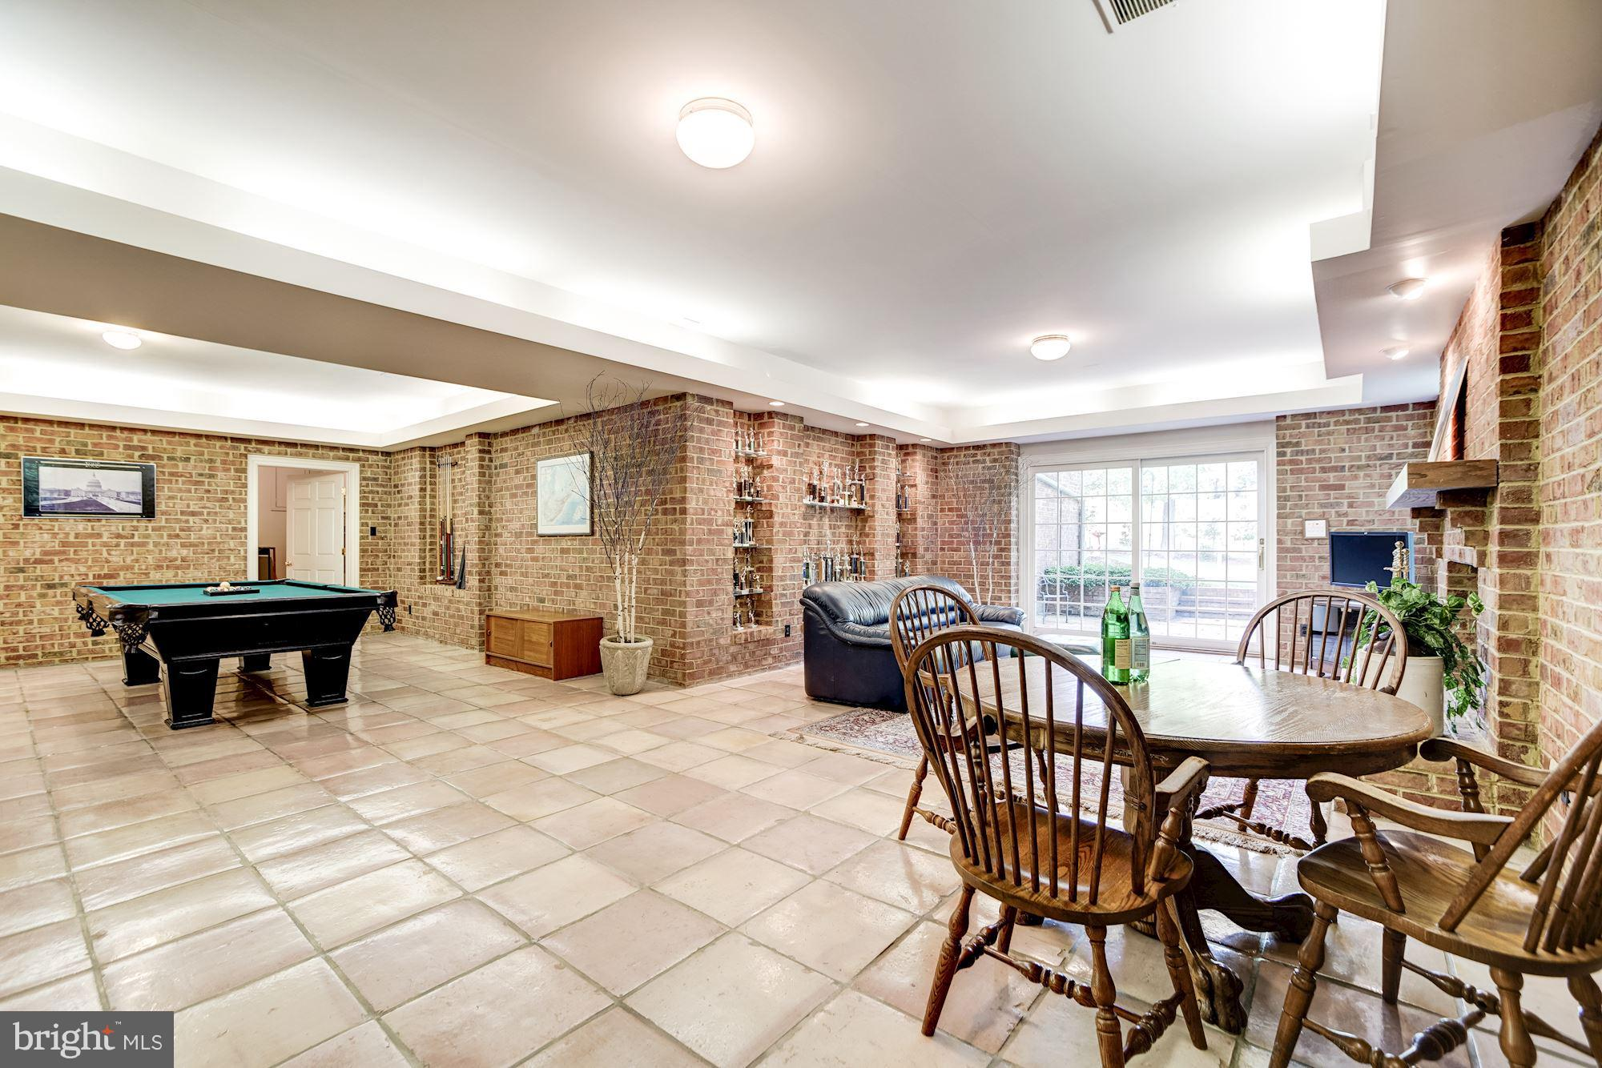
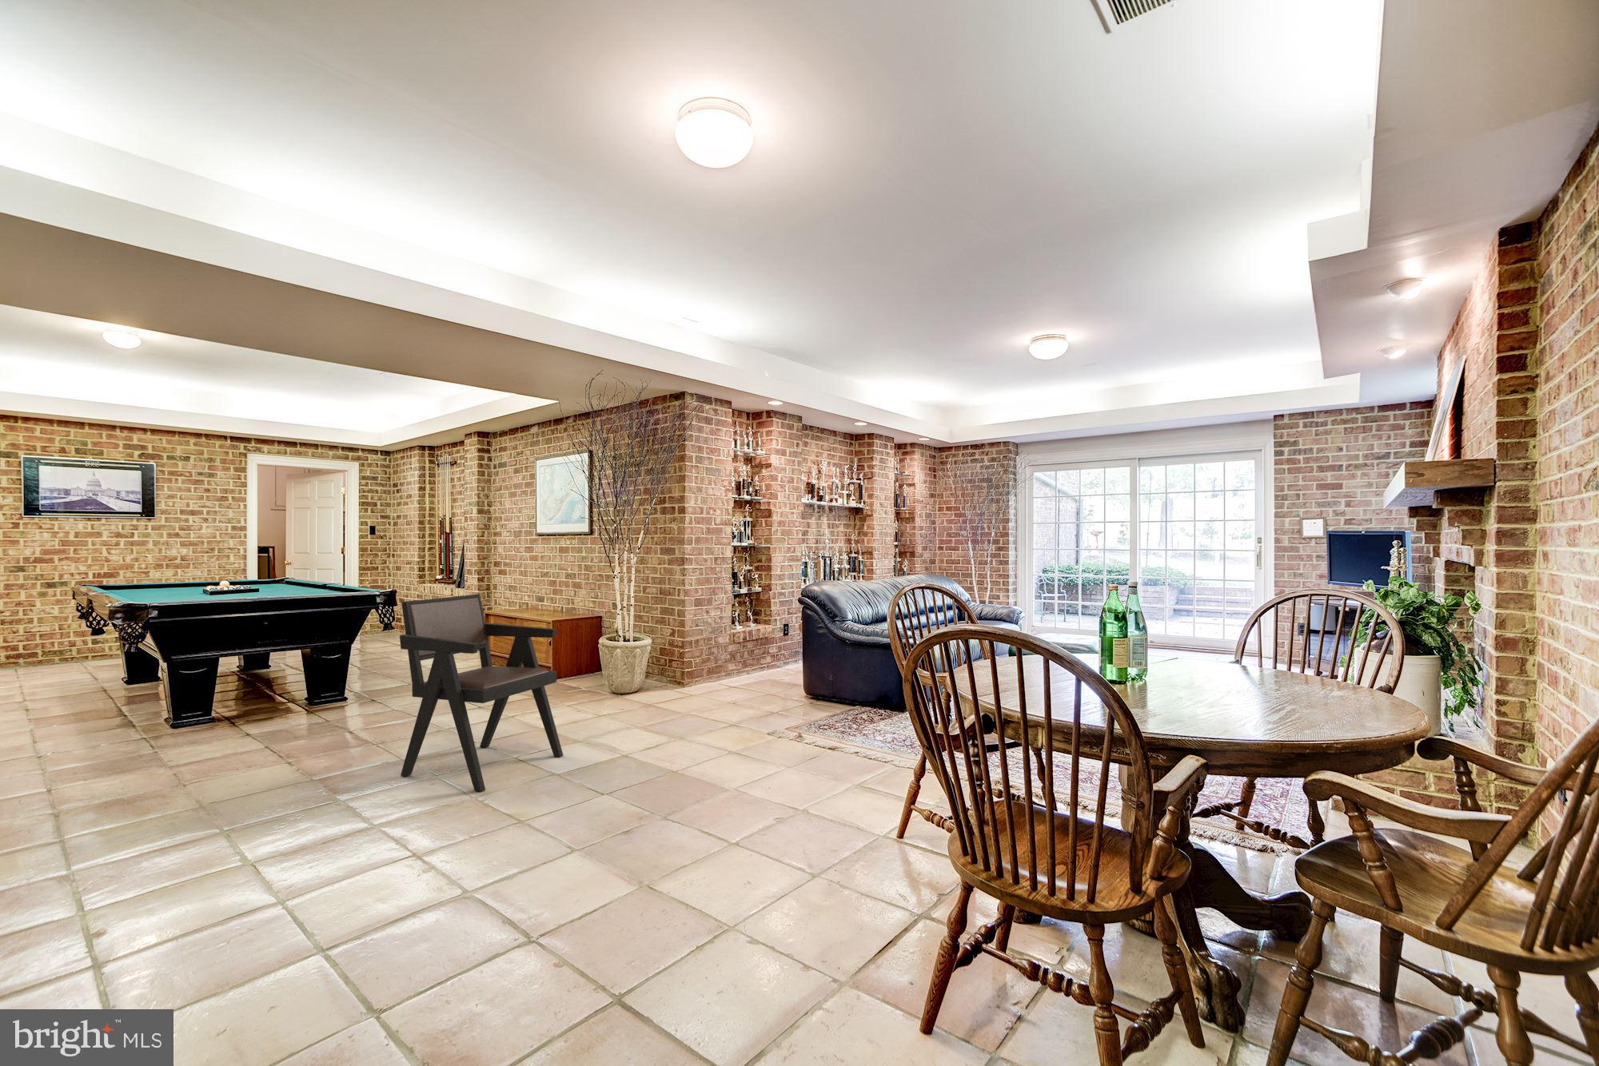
+ armchair (481, 682)
